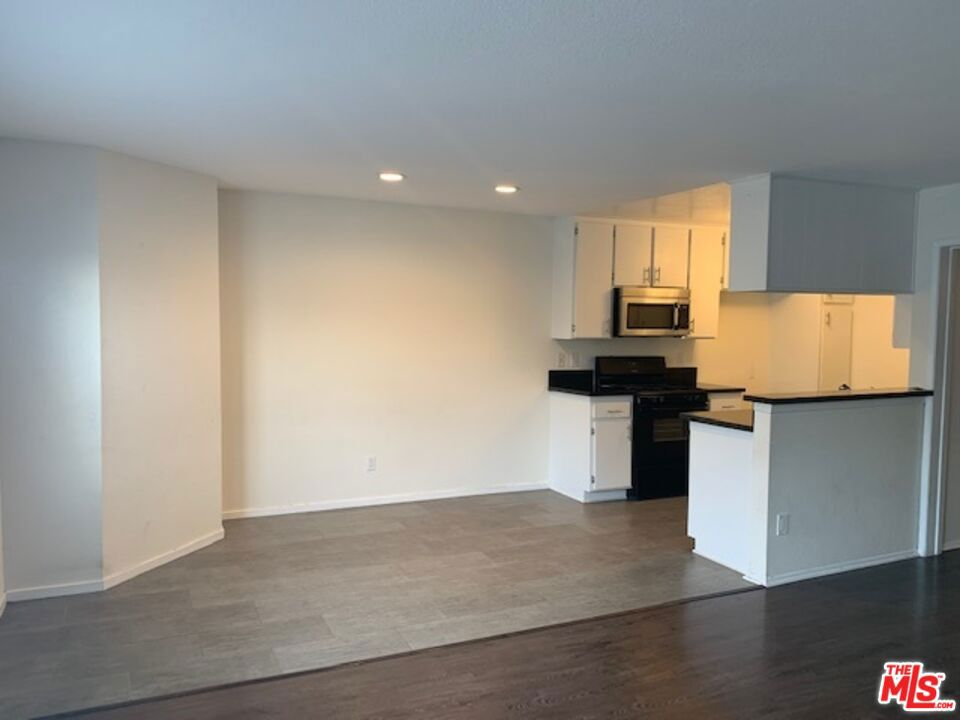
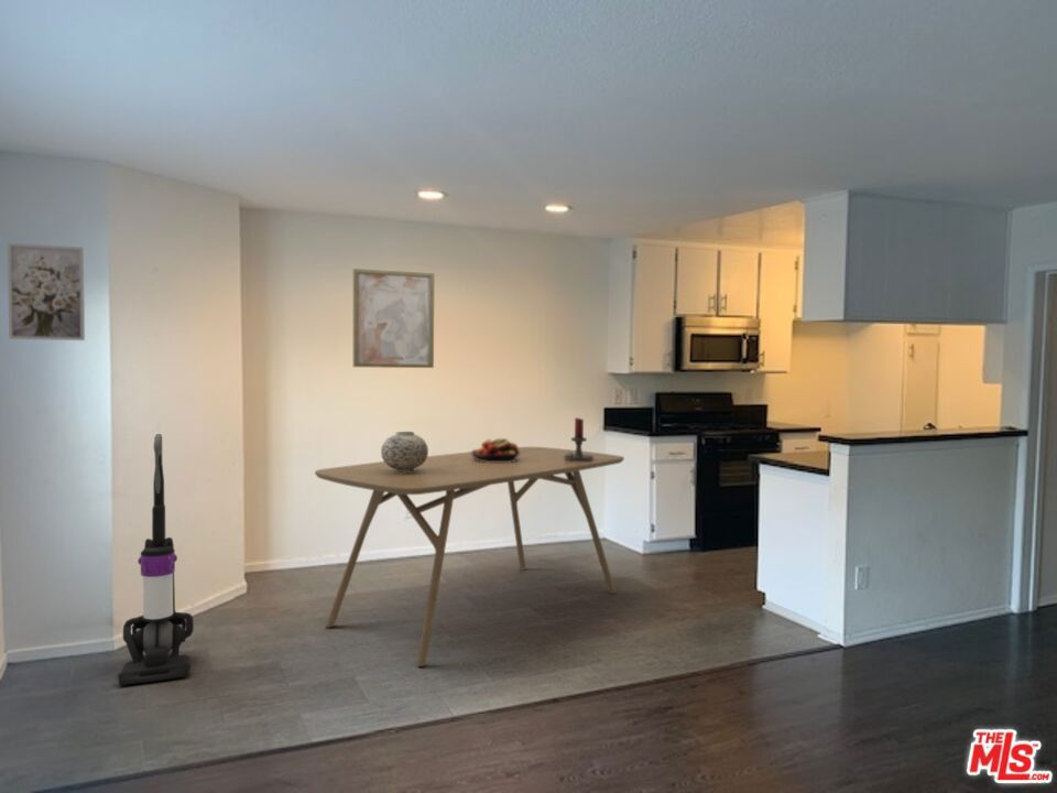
+ vacuum cleaner (156, 551)
+ candle holder (576, 438)
+ vase (404, 450)
+ fruit bowl (495, 448)
+ wall art (394, 319)
+ dining table (514, 532)
+ wall art (46, 292)
